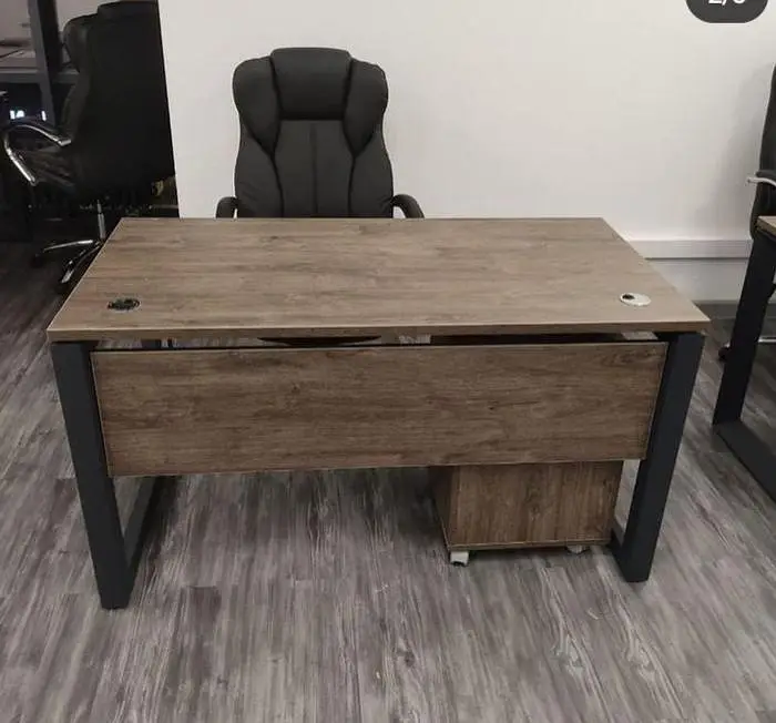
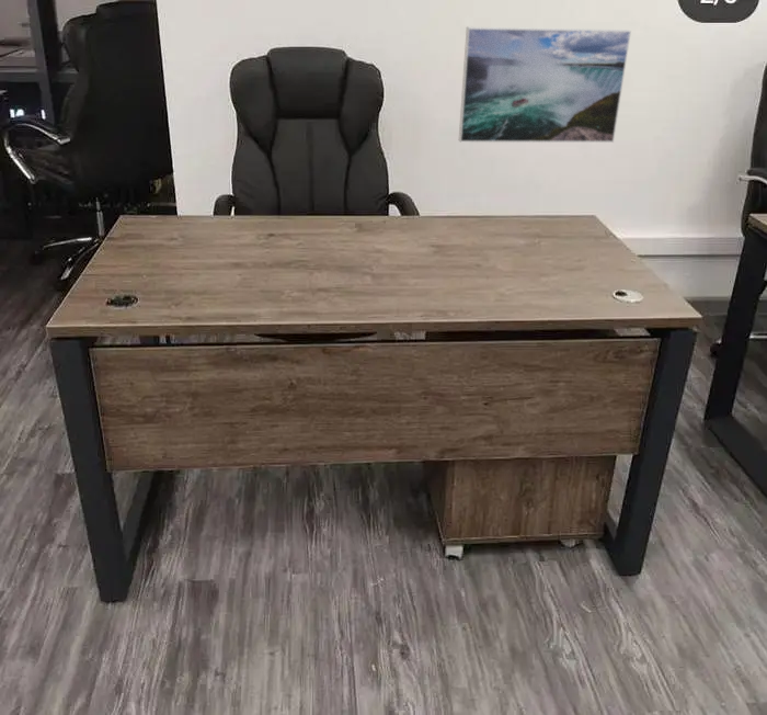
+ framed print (542, 87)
